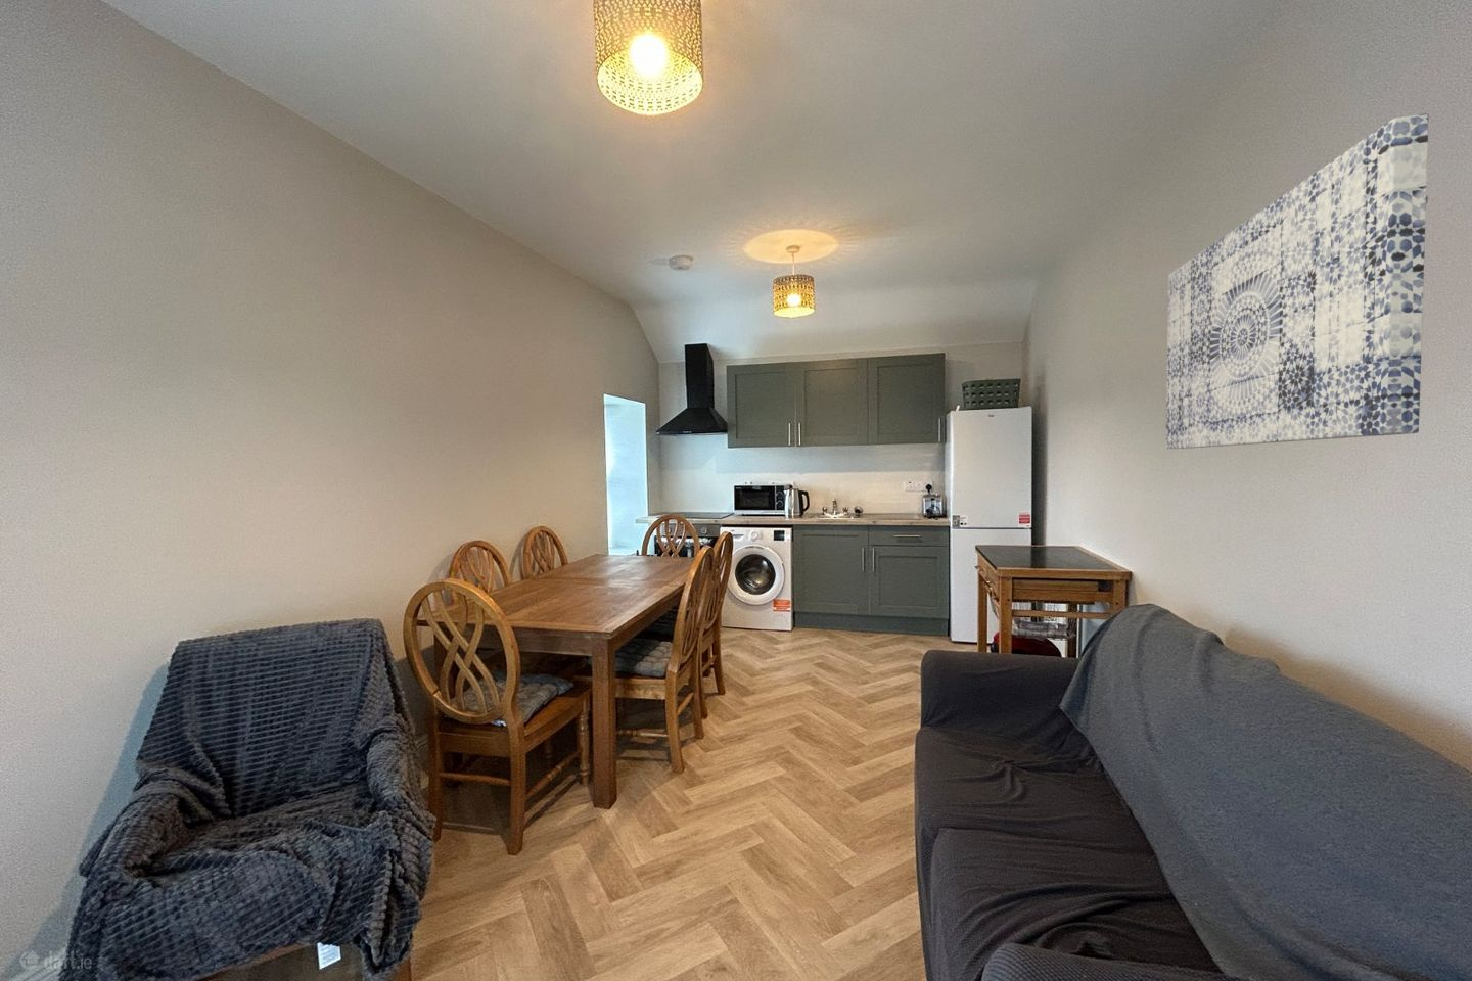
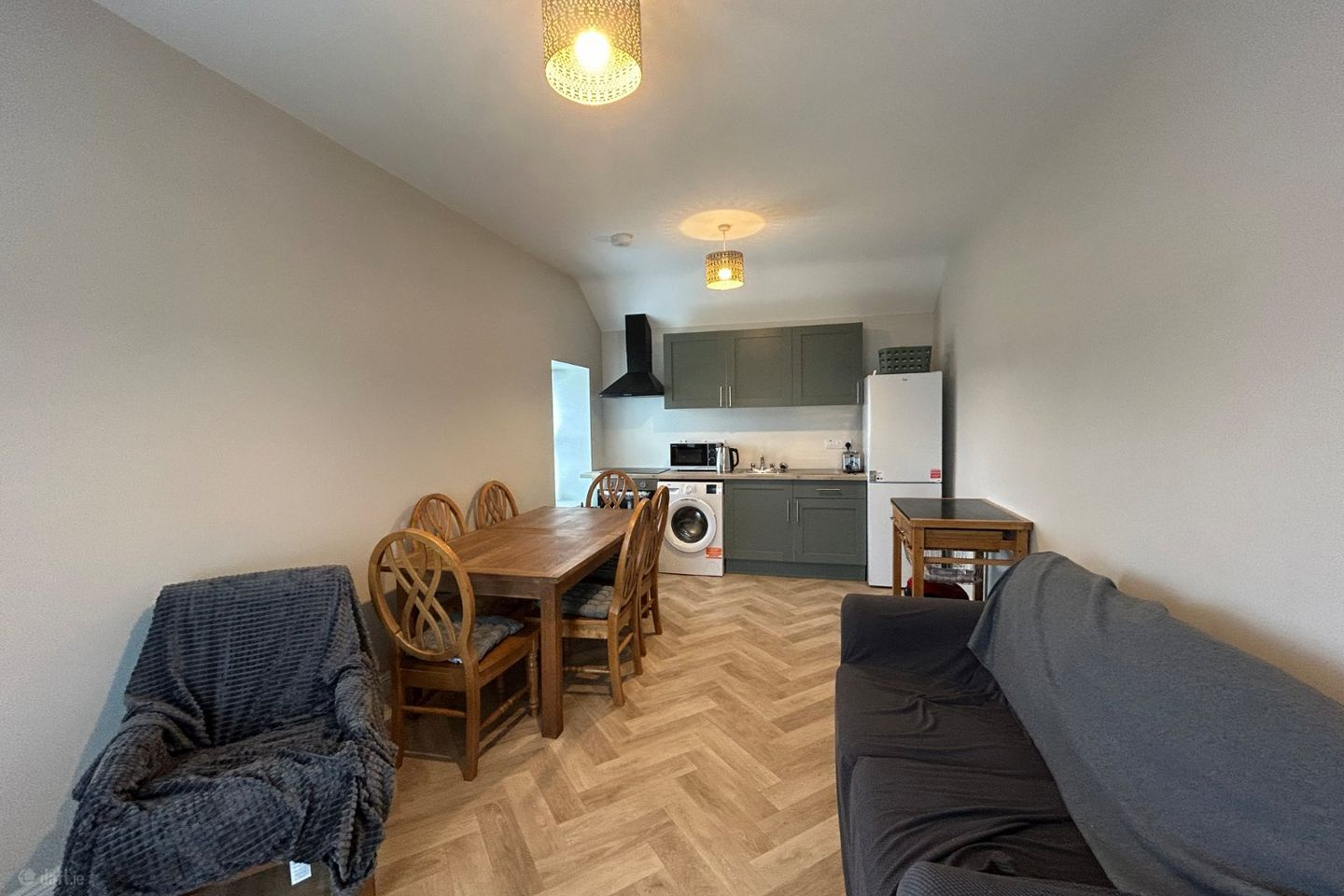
- wall art (1258, 331)
